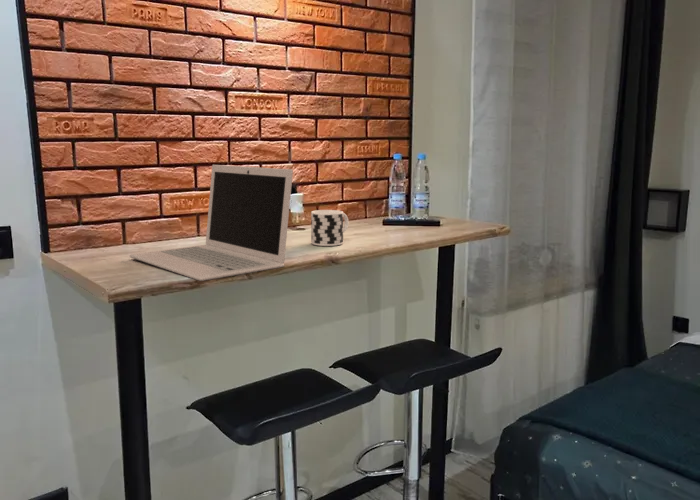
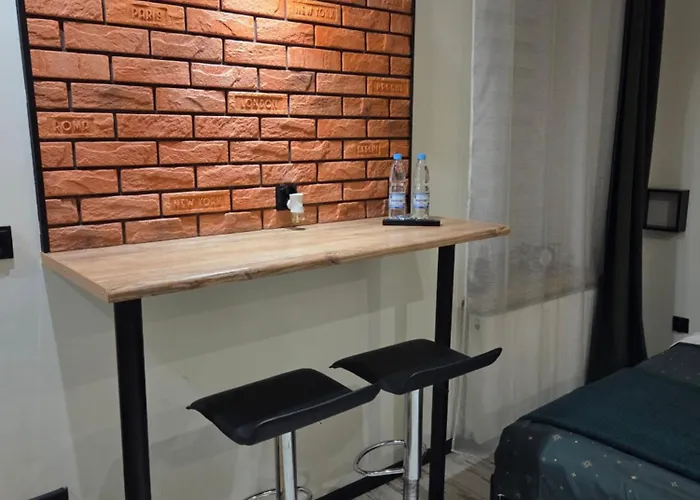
- cup (331, 227)
- laptop (208, 215)
